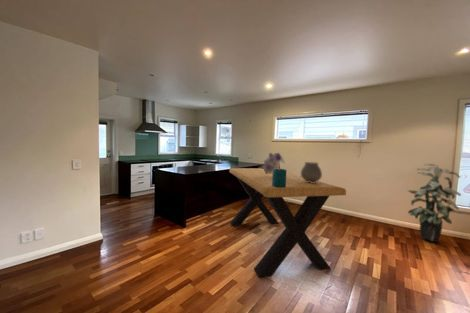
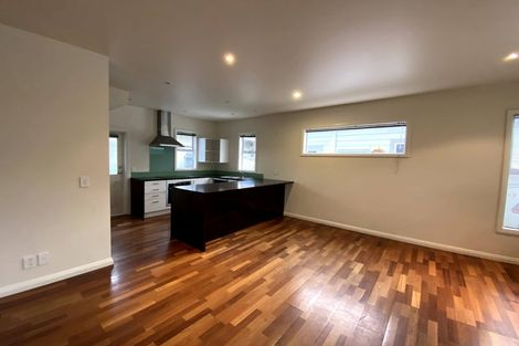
- dining table (271, 200)
- indoor plant (431, 201)
- ceramic pot (311, 171)
- bouquet (275, 165)
